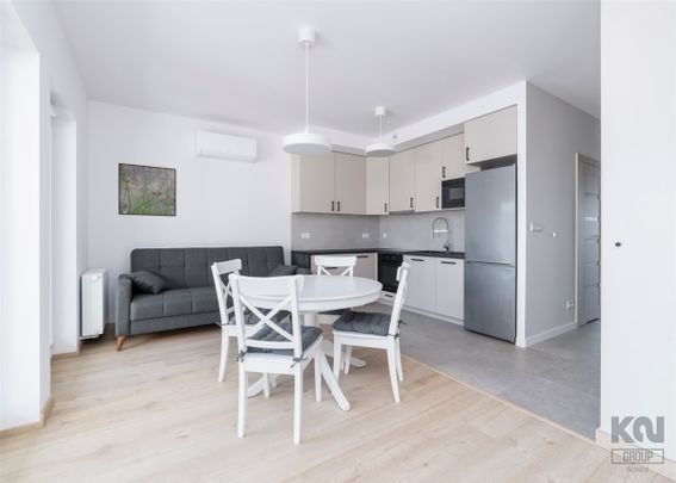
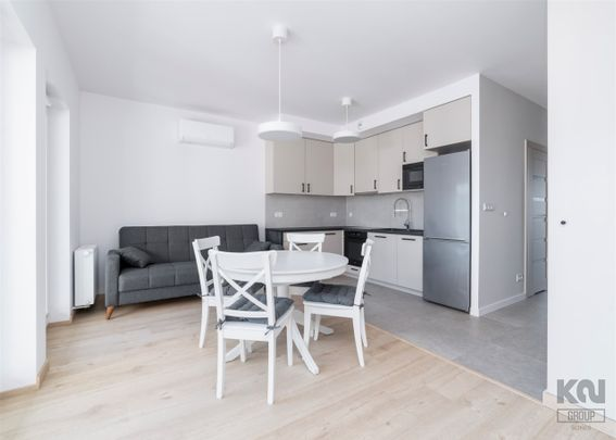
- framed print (148, 191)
